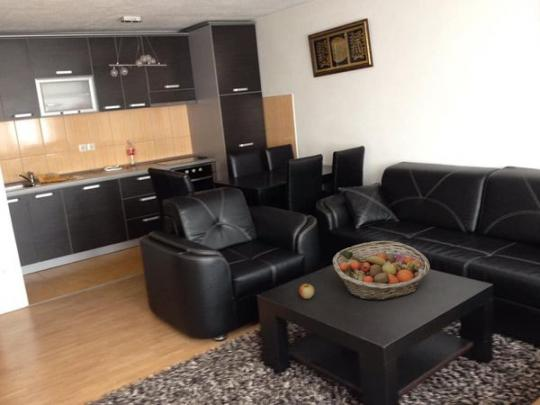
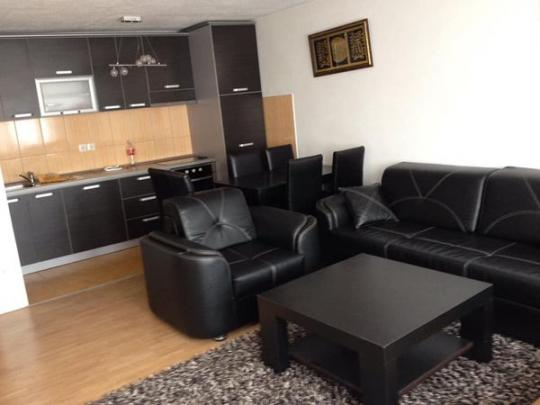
- apple (306, 290)
- fruit basket (380, 269)
